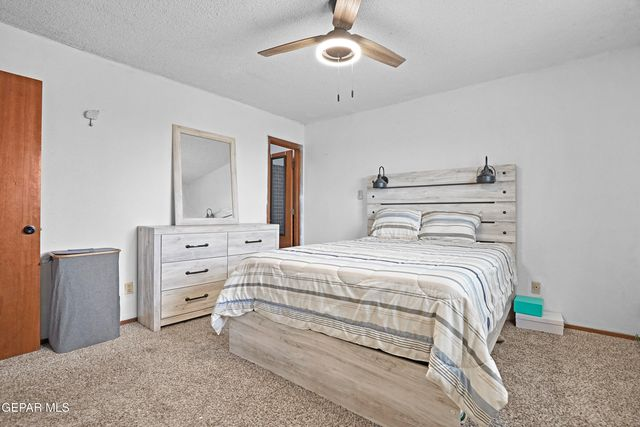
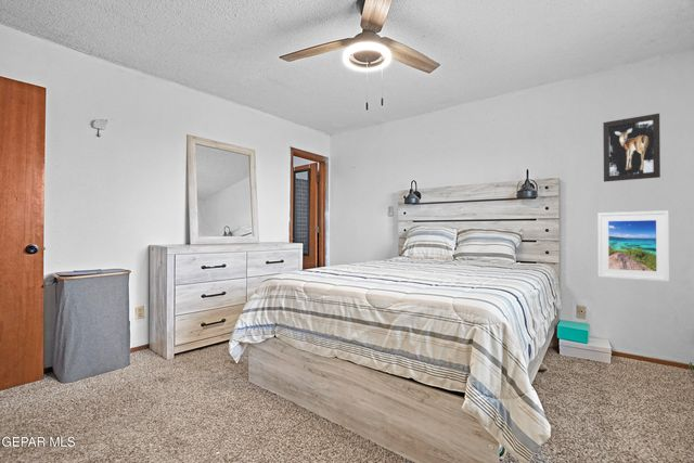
+ wall art (630, 149)
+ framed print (631, 245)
